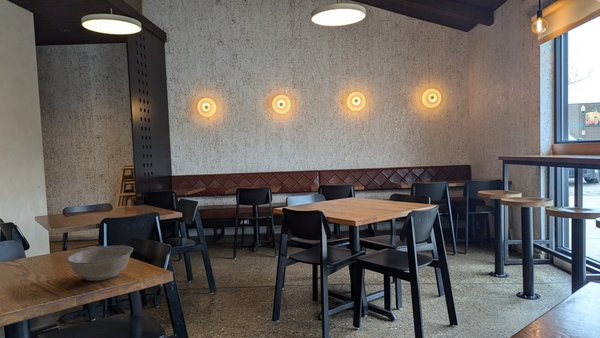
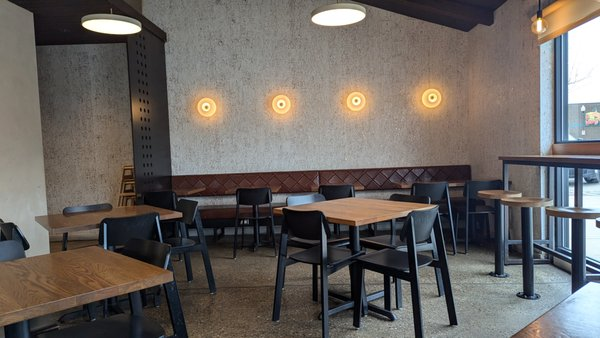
- ceramic bowl (101, 264)
